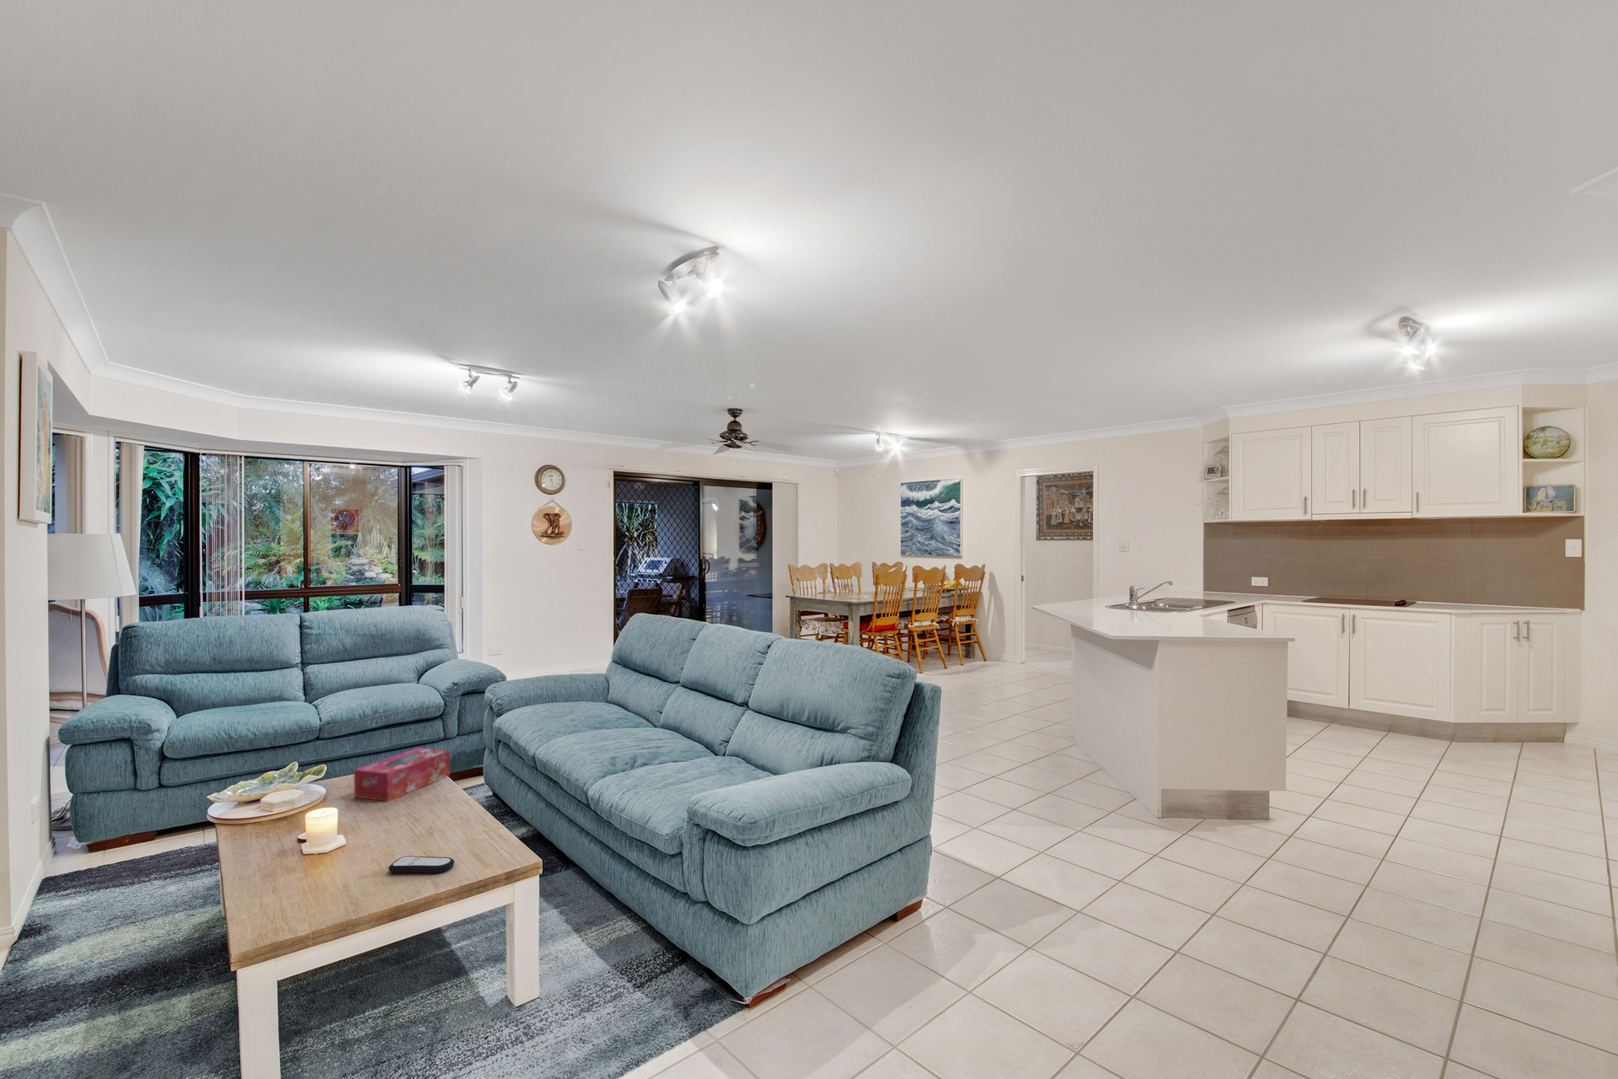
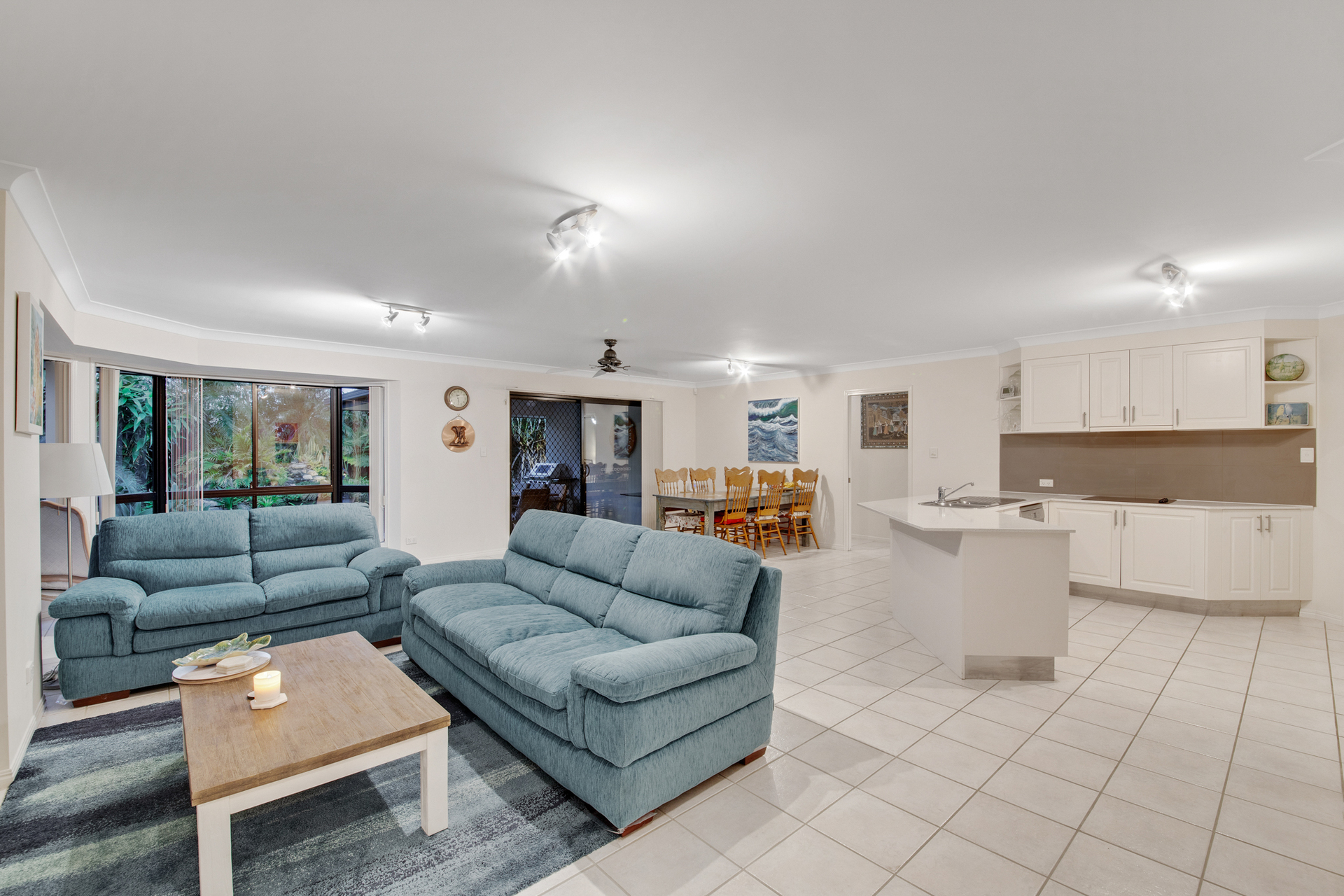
- remote control (423, 865)
- tissue box (403, 772)
